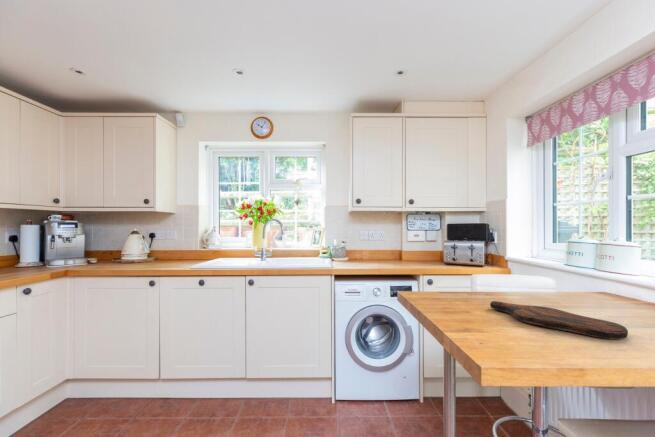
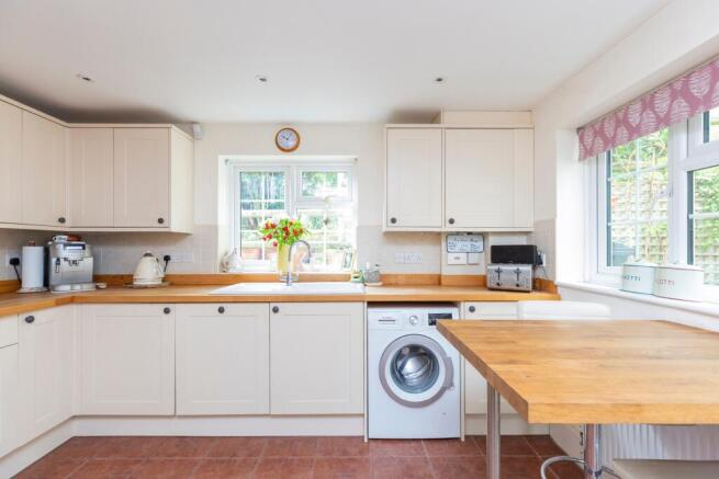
- cutting board (546, 317)
